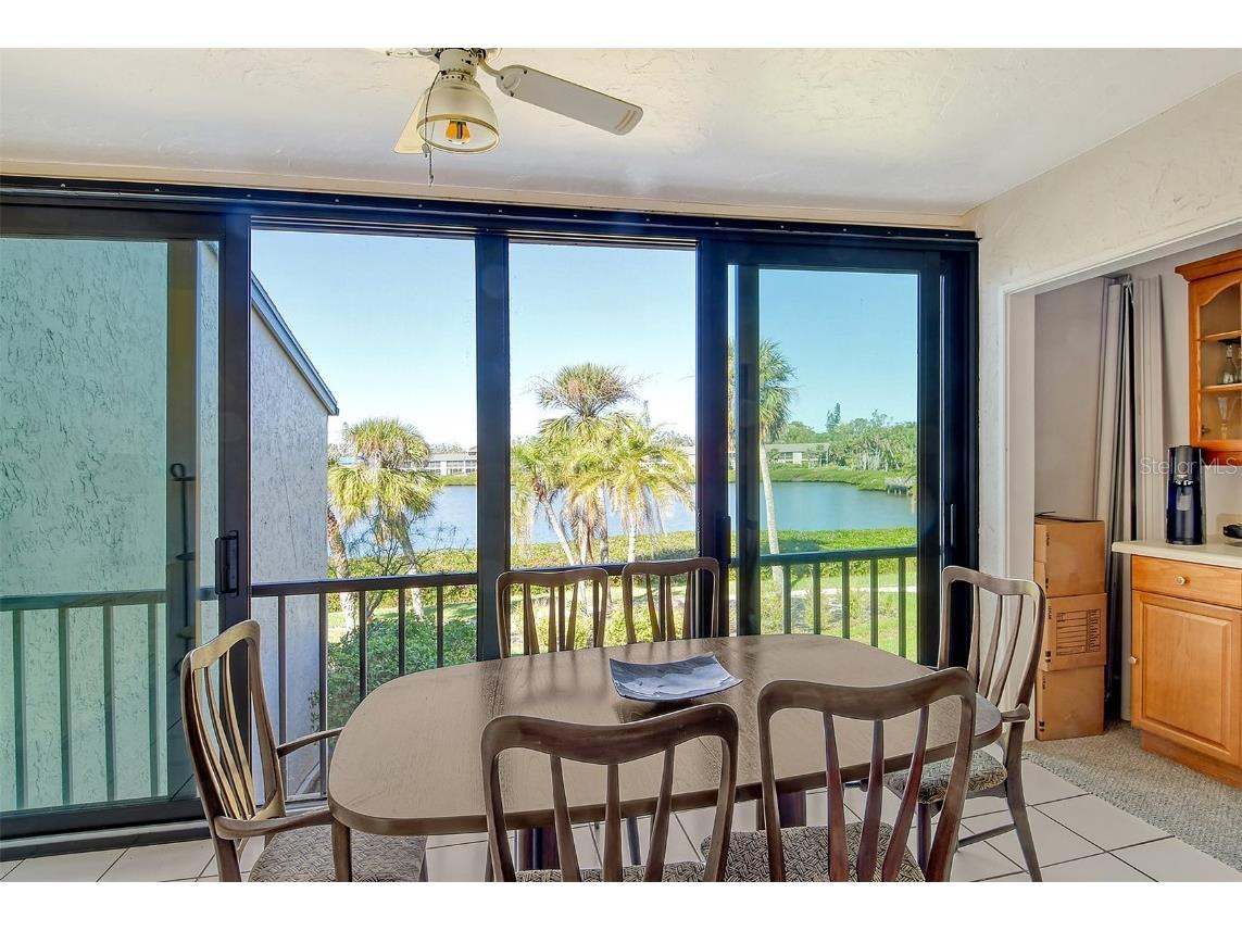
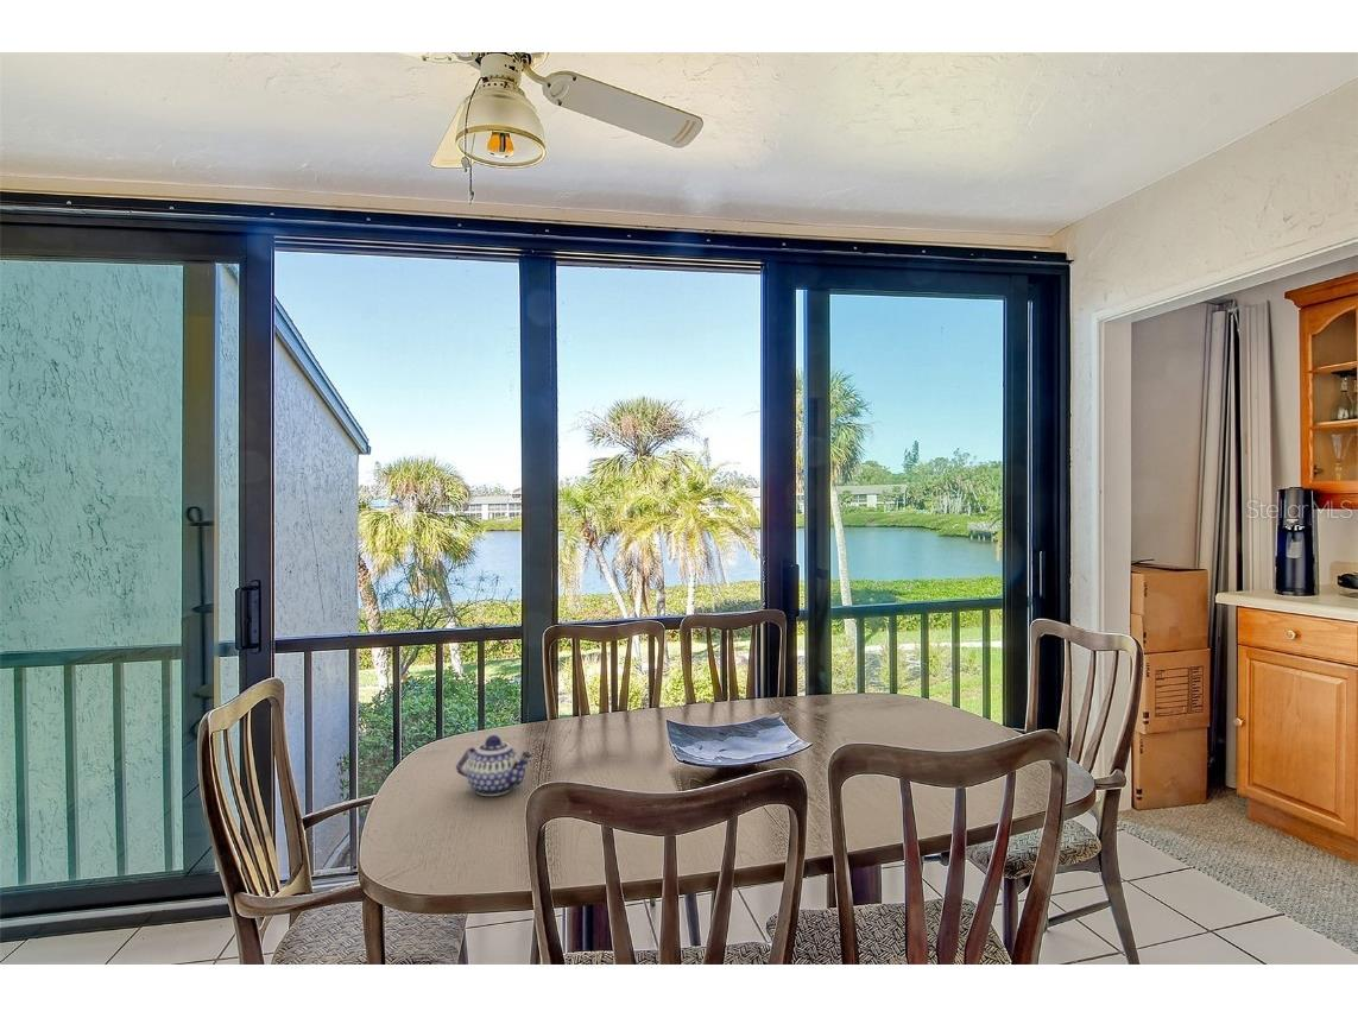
+ teapot (494, 763)
